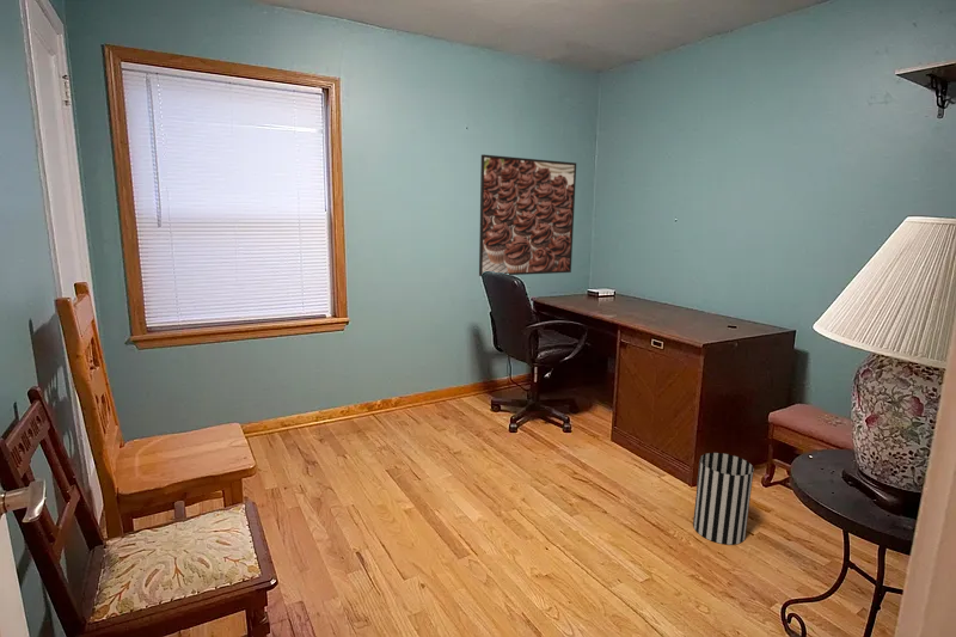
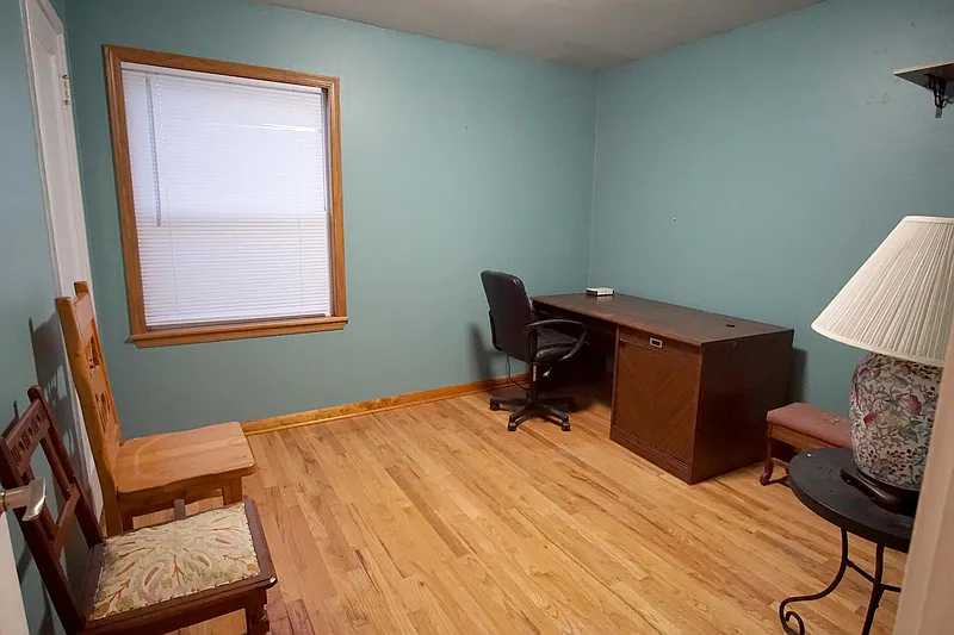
- wastebasket (722, 497)
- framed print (528, 218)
